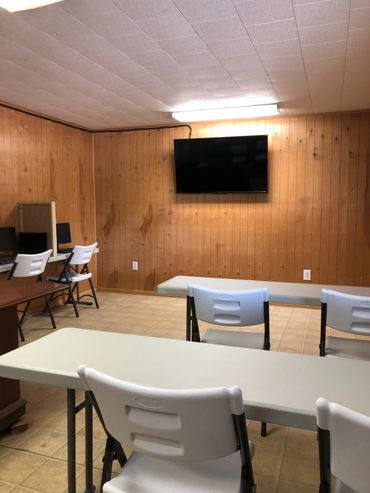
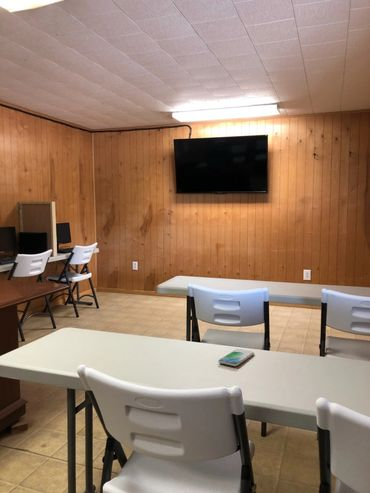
+ smartphone (236, 357)
